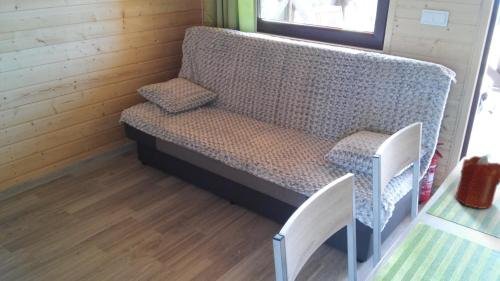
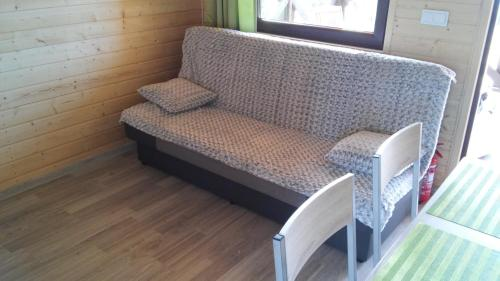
- candle (478, 178)
